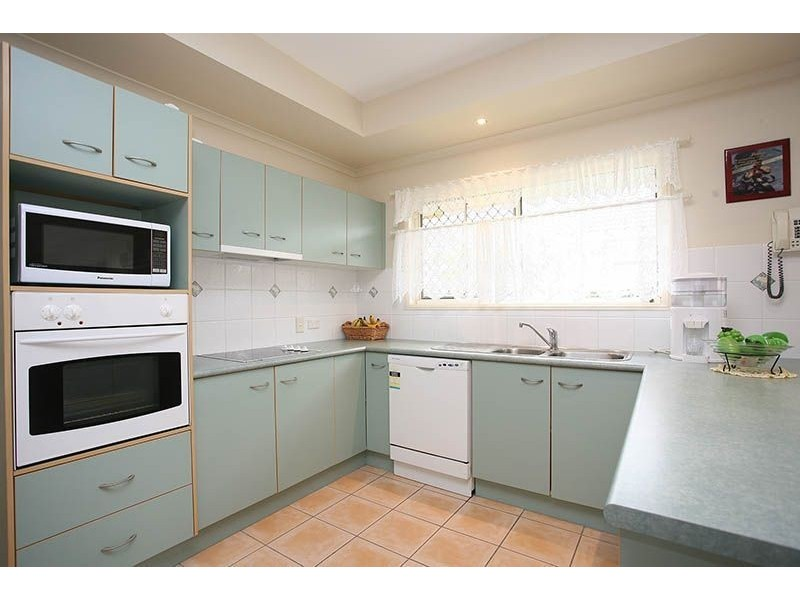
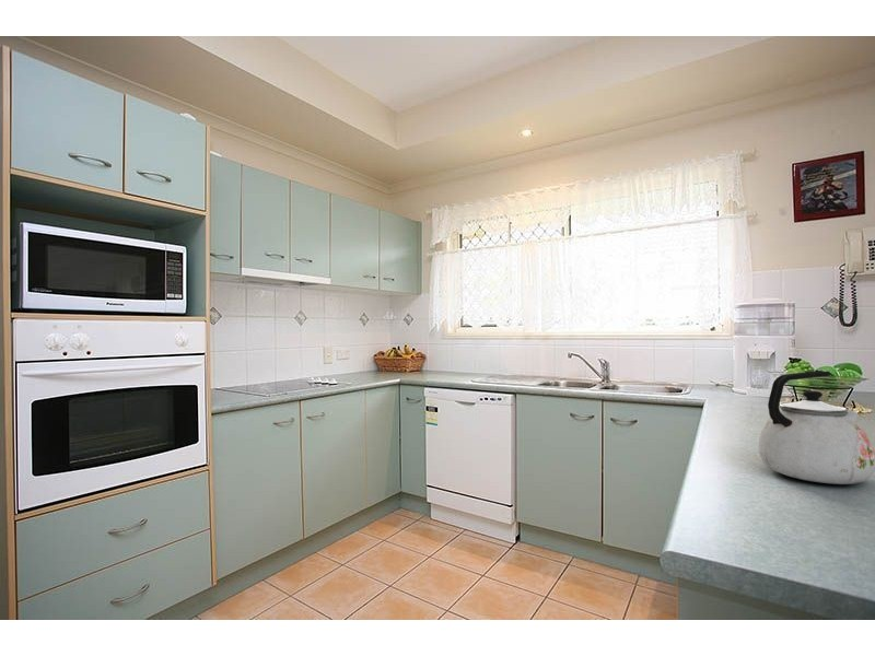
+ kettle (813, 423)
